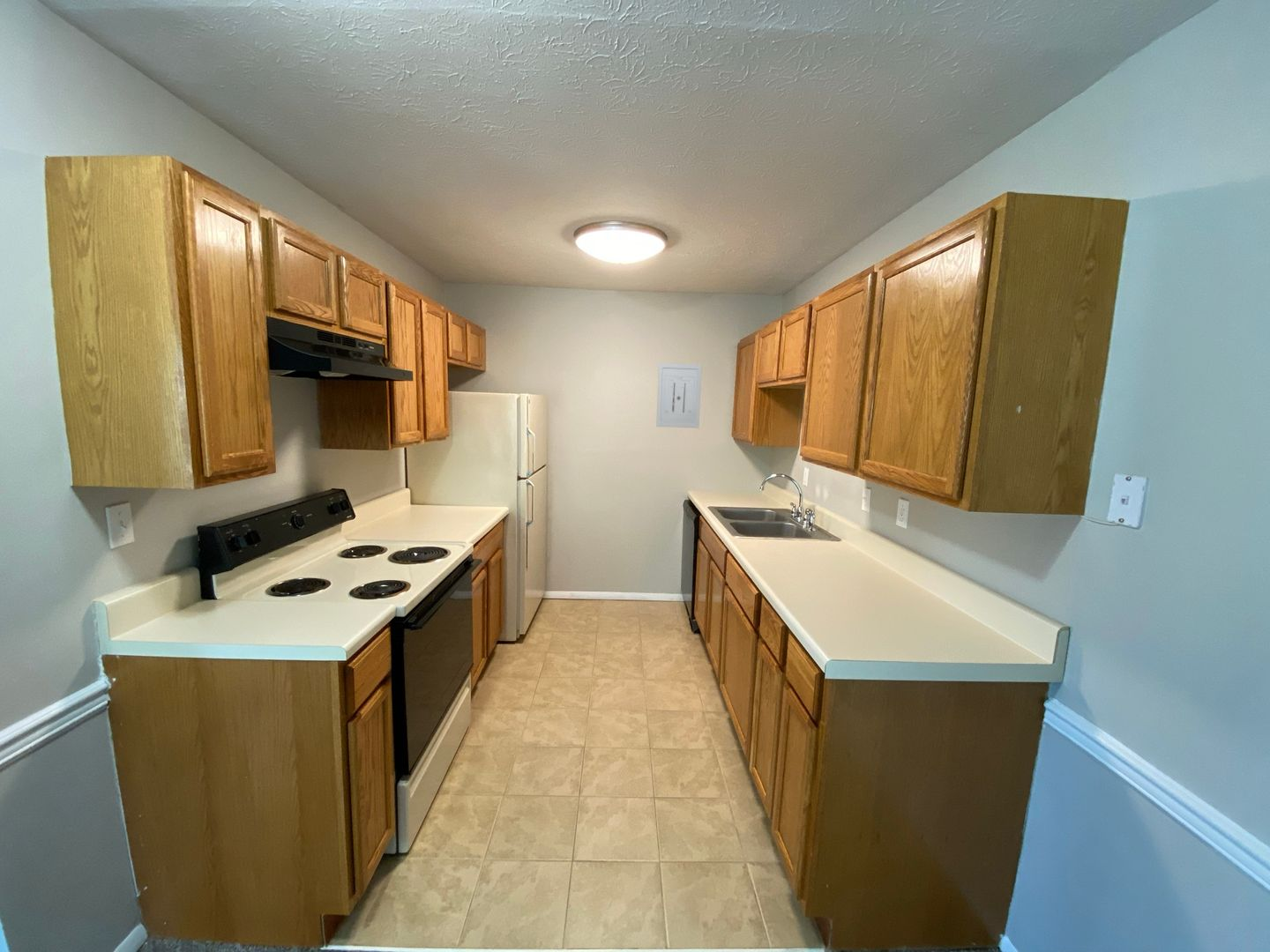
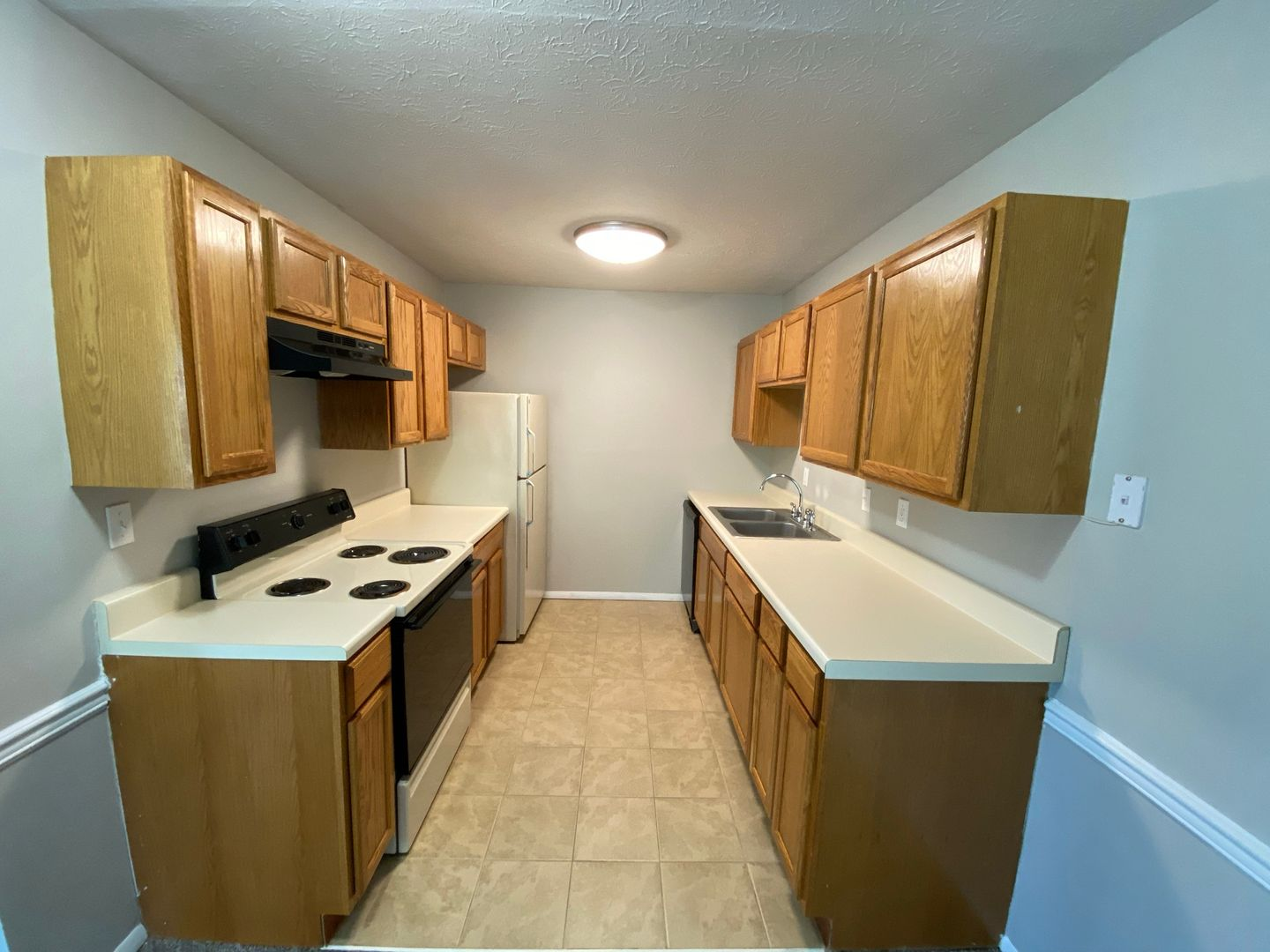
- wall art (678, 396)
